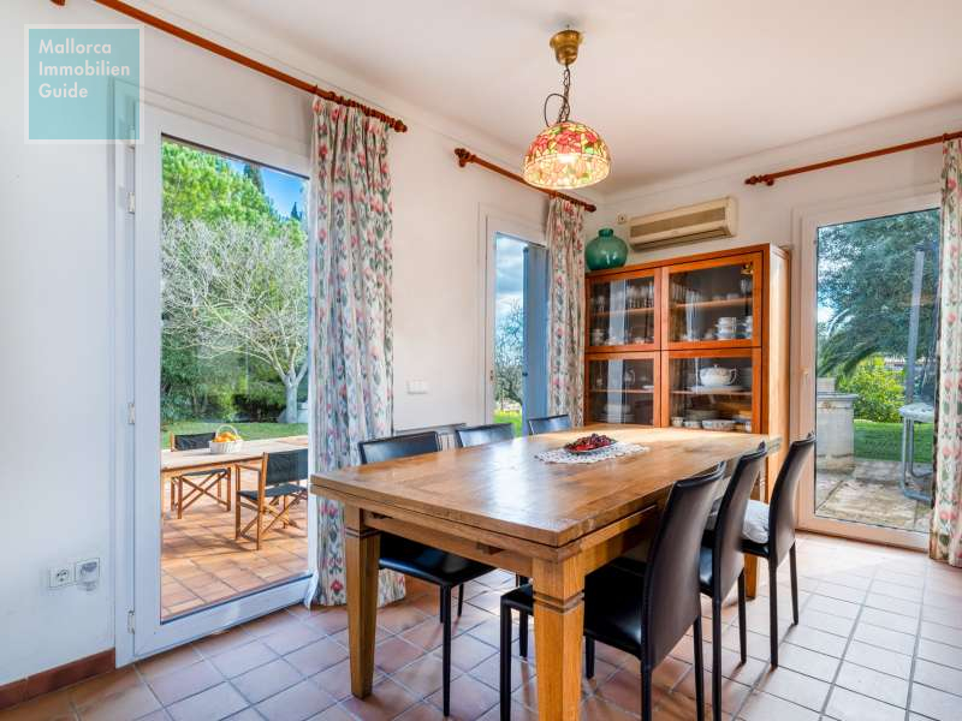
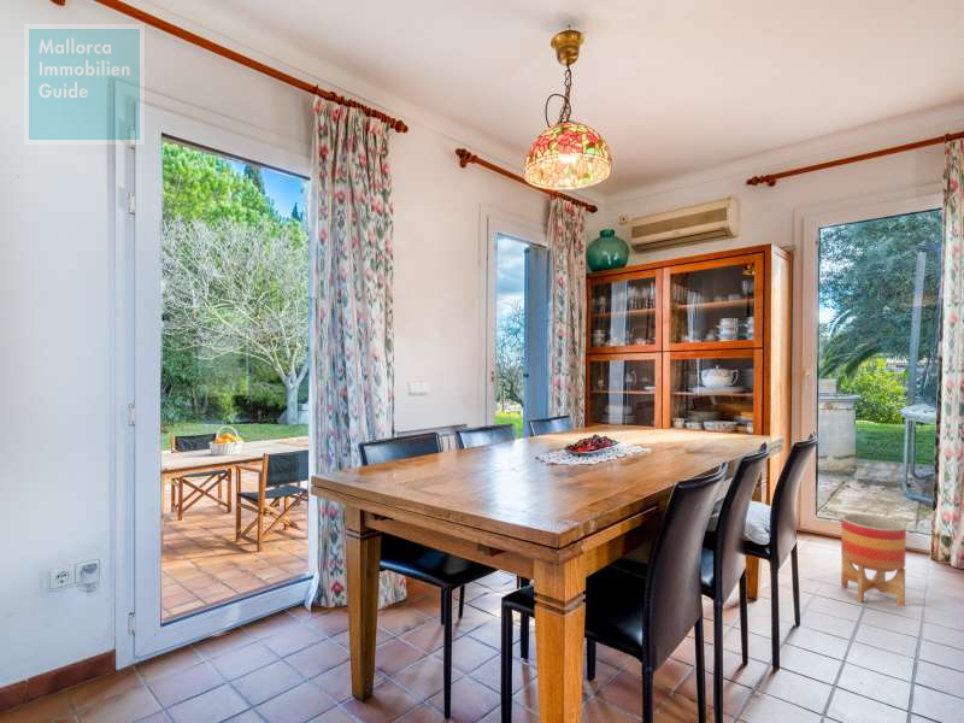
+ planter (871, 558)
